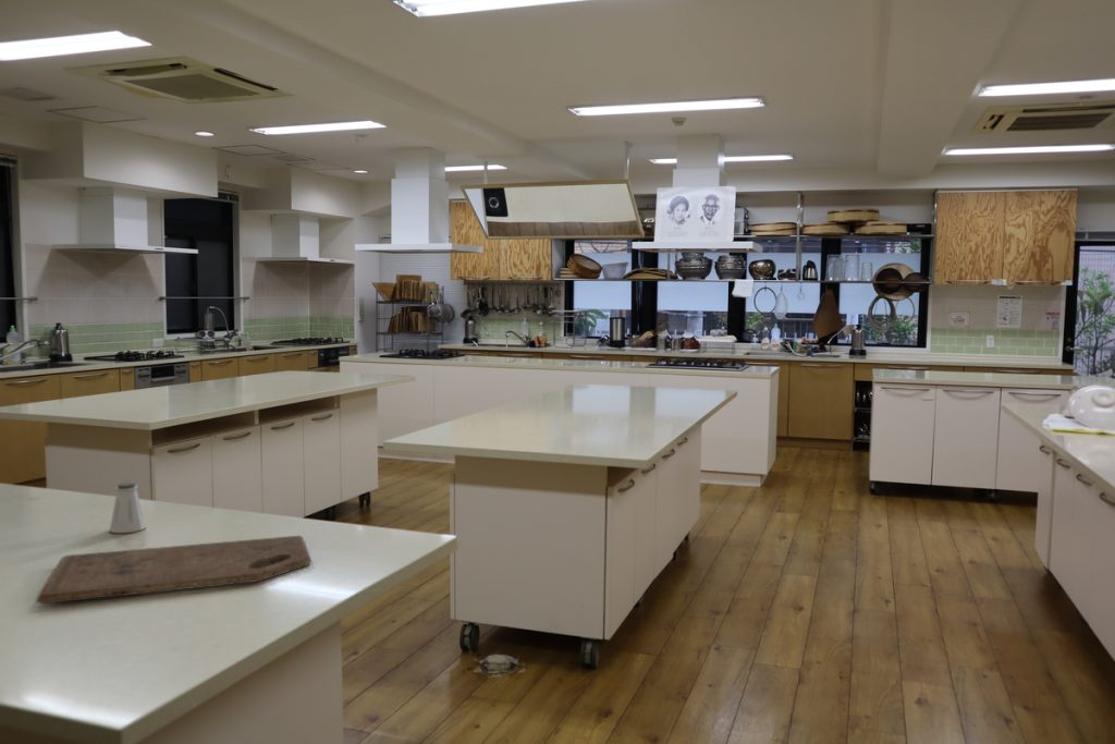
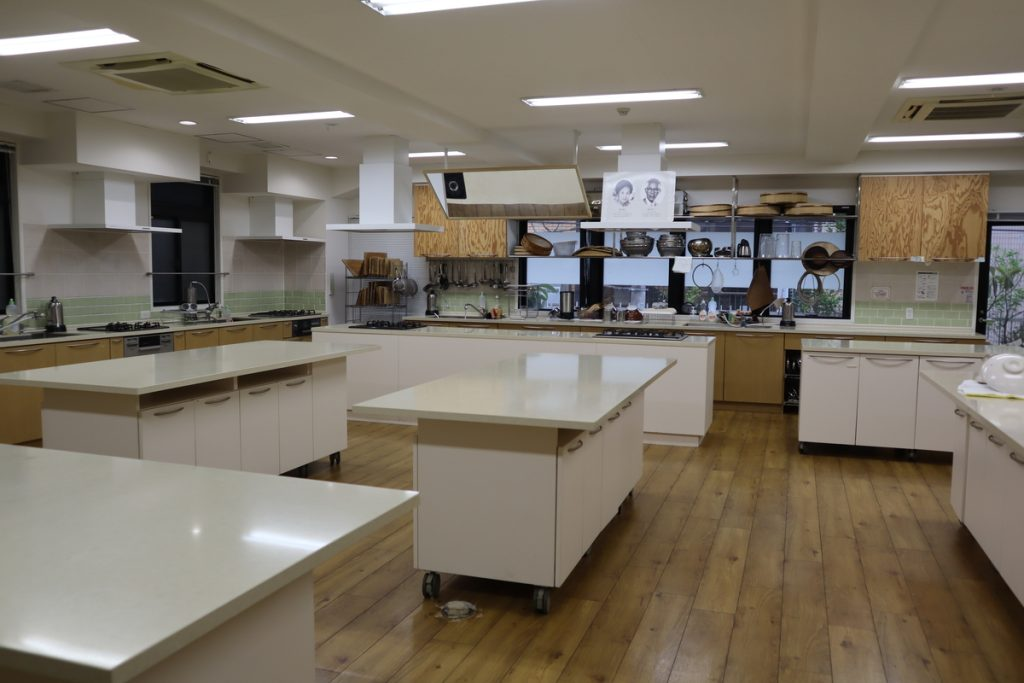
- saltshaker (126, 505)
- cutting board (185, 565)
